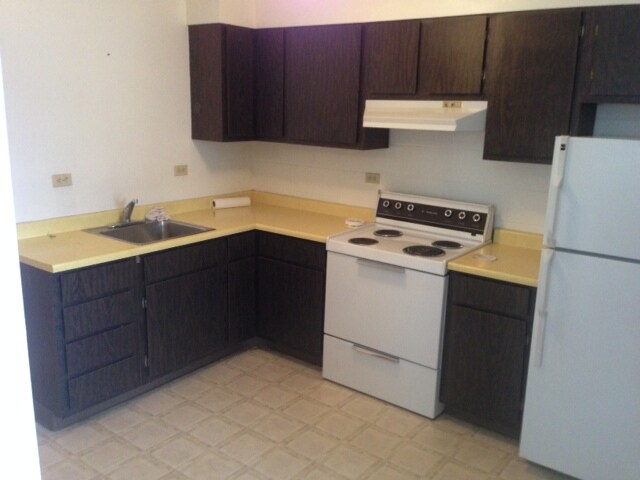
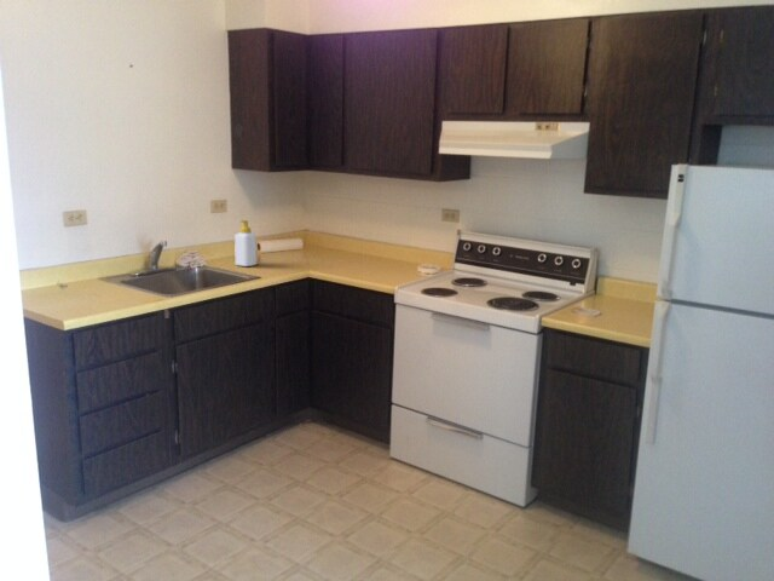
+ soap bottle (246, 242)
